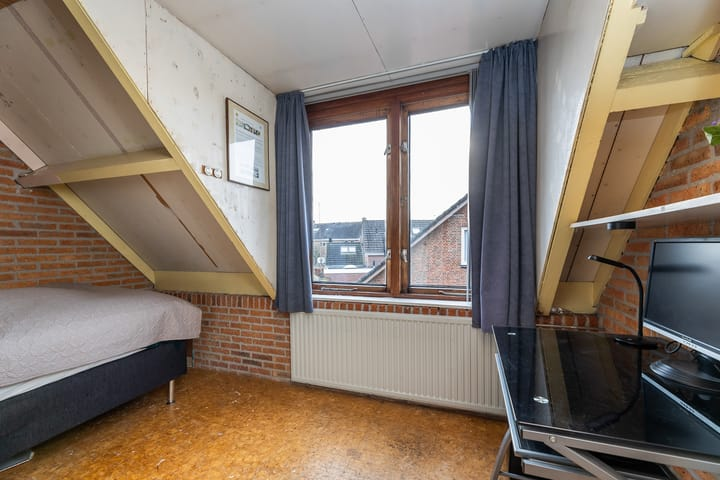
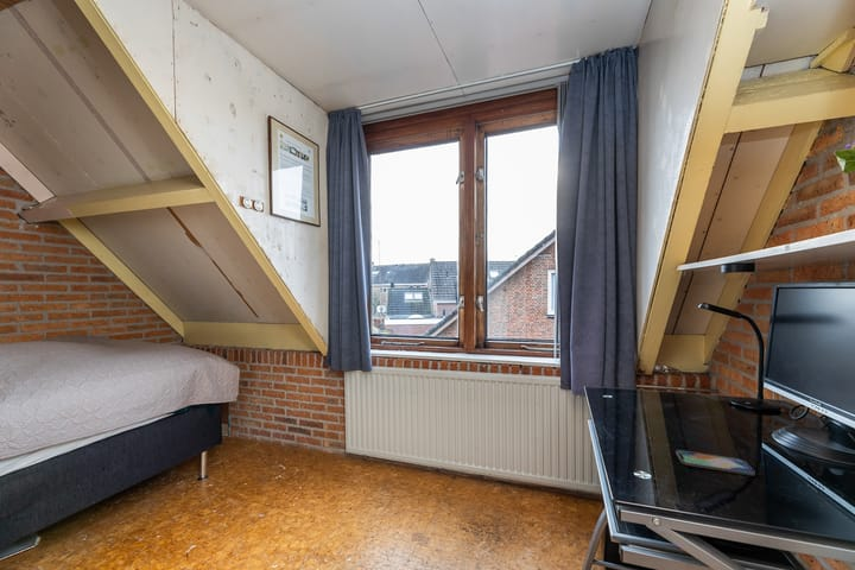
+ smartphone (712, 462)
